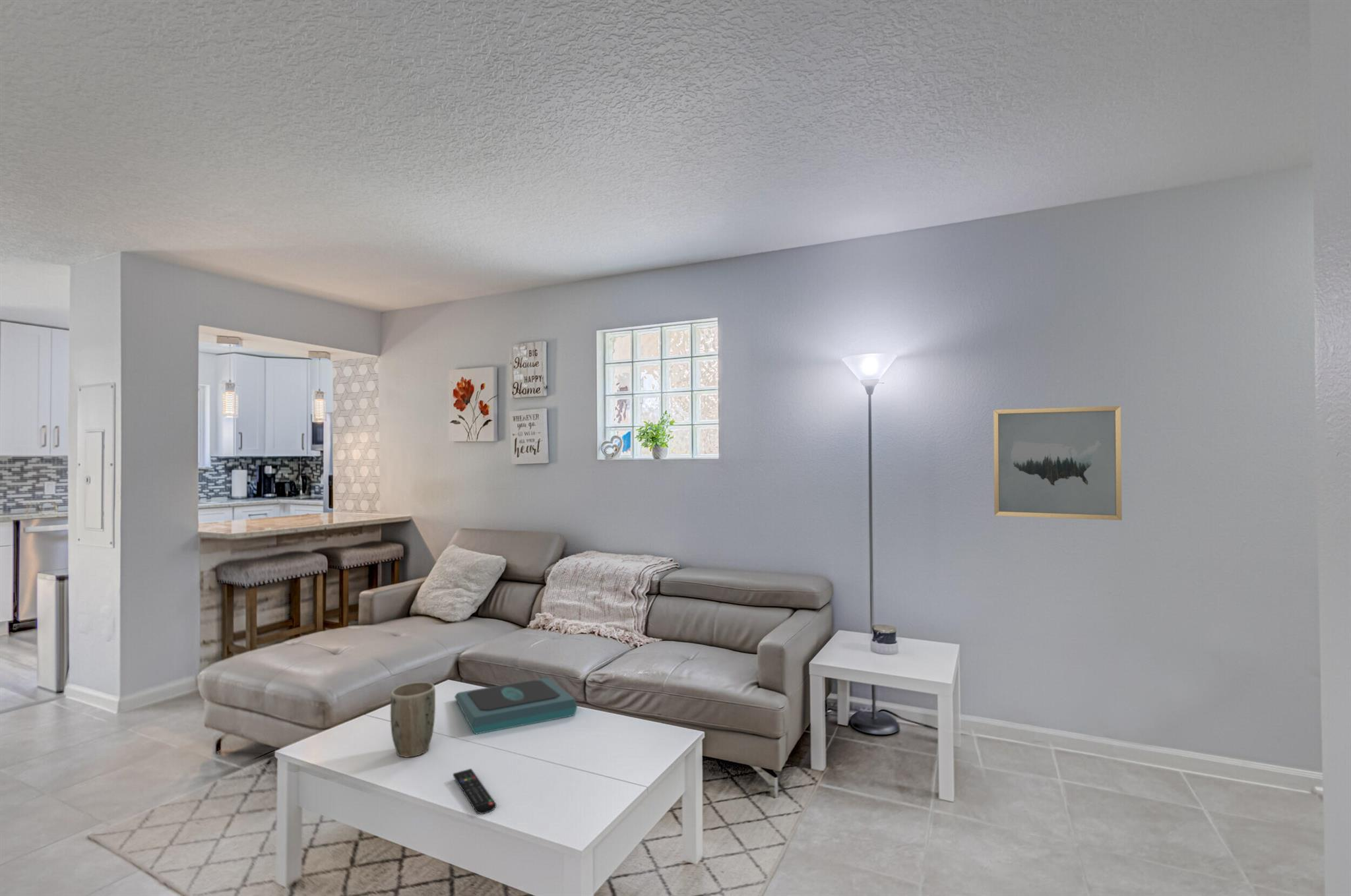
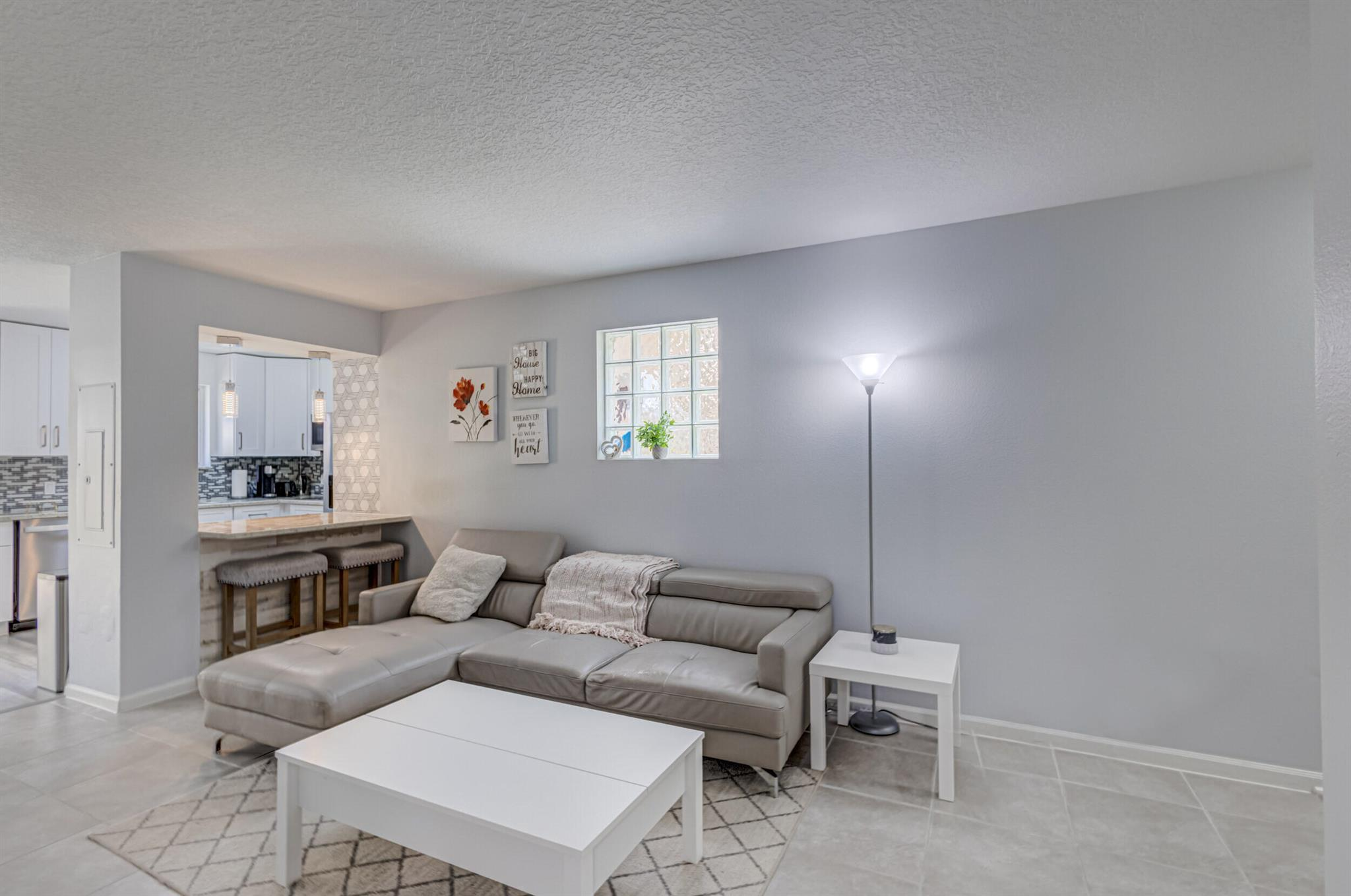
- wall art (1055, 462)
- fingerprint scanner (514, 699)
- remote control (474, 791)
- plant pot (413, 719)
